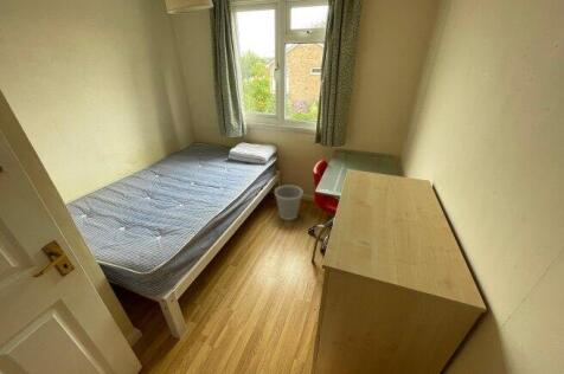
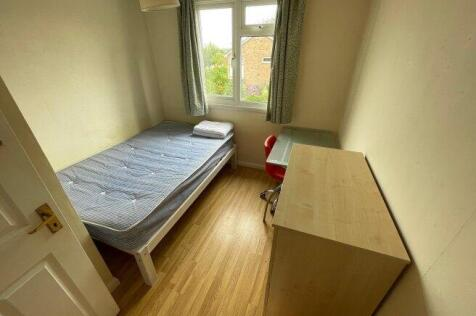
- wastebasket (288, 202)
